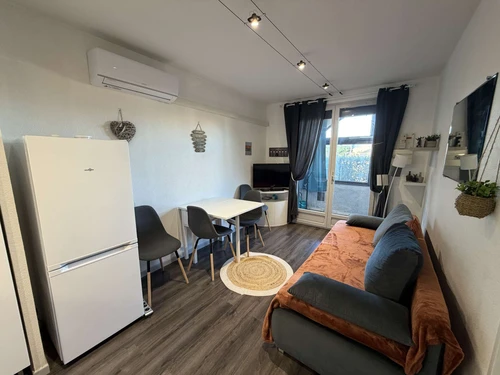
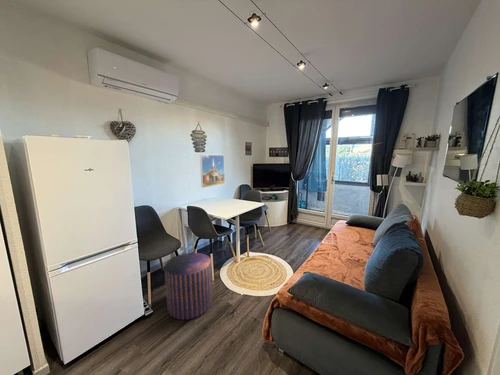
+ pouf (189, 283)
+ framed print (213, 170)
